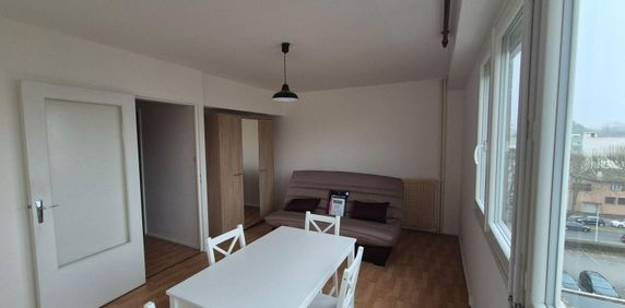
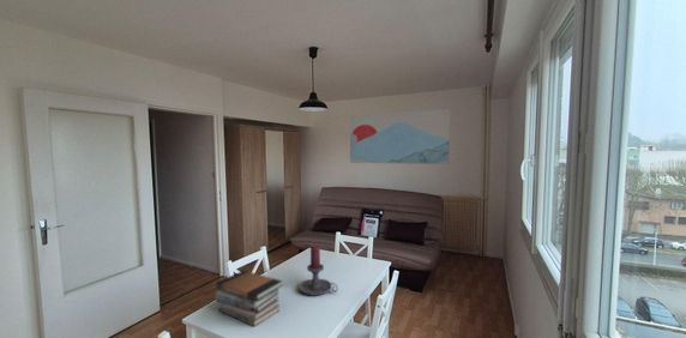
+ book stack (248, 295)
+ wall art (396, 138)
+ candle holder (319, 267)
